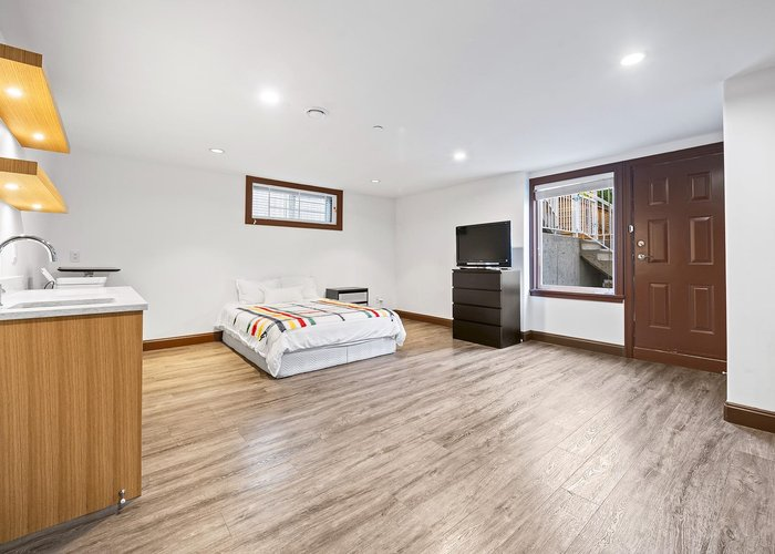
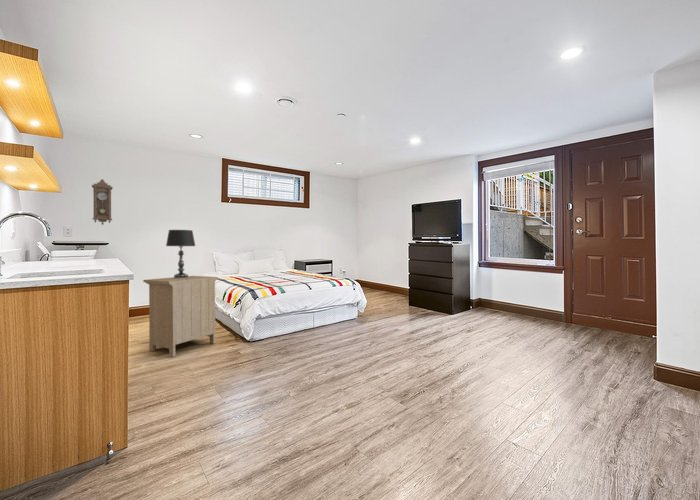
+ table lamp (181, 253)
+ nightstand (182, 312)
+ pendulum clock (102, 202)
